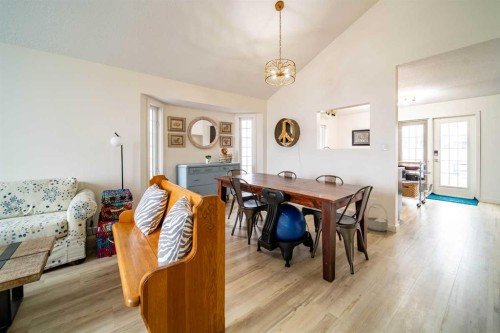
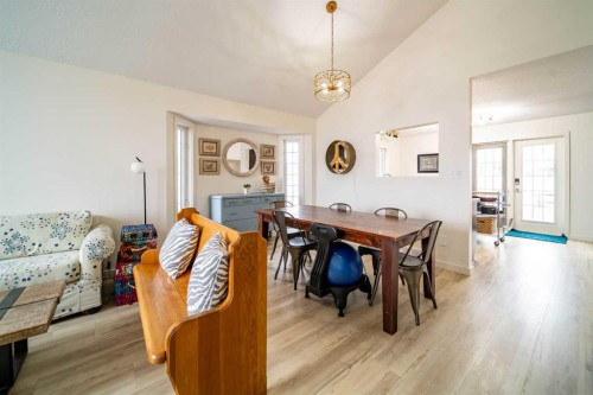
- basket (375, 217)
